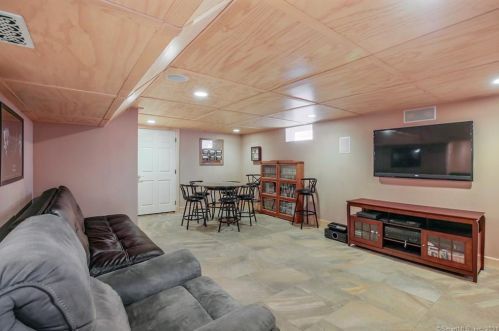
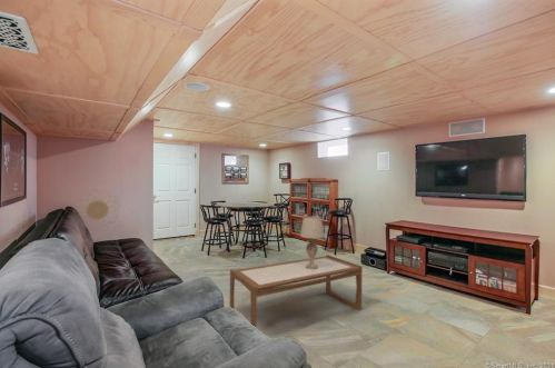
+ table lamp (311, 240)
+ coffee table (296, 288)
+ decorative wall piece (97, 209)
